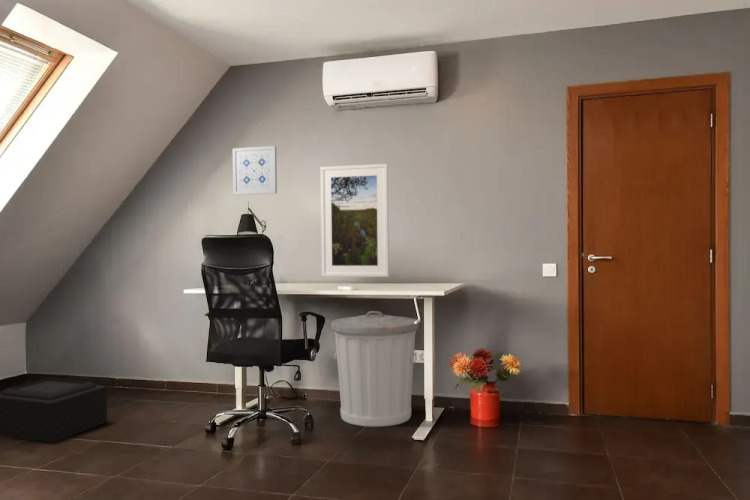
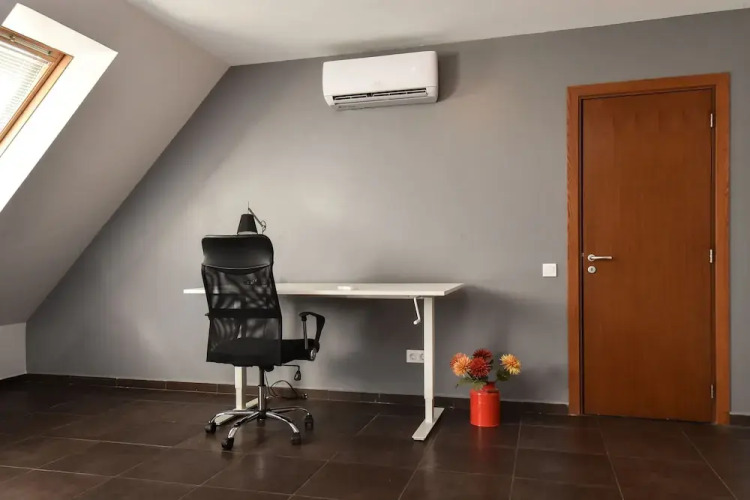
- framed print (354, 221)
- storage box (50, 406)
- trash can (375, 363)
- wall art (254, 170)
